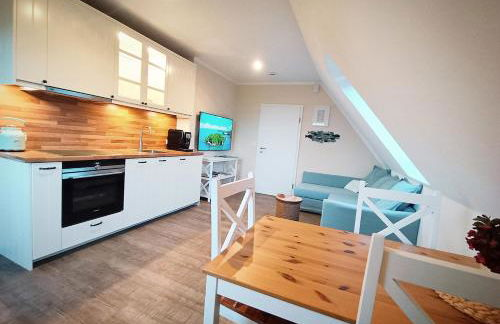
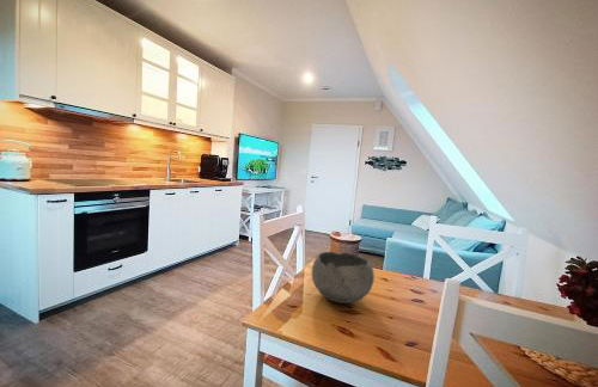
+ bowl (342, 277)
